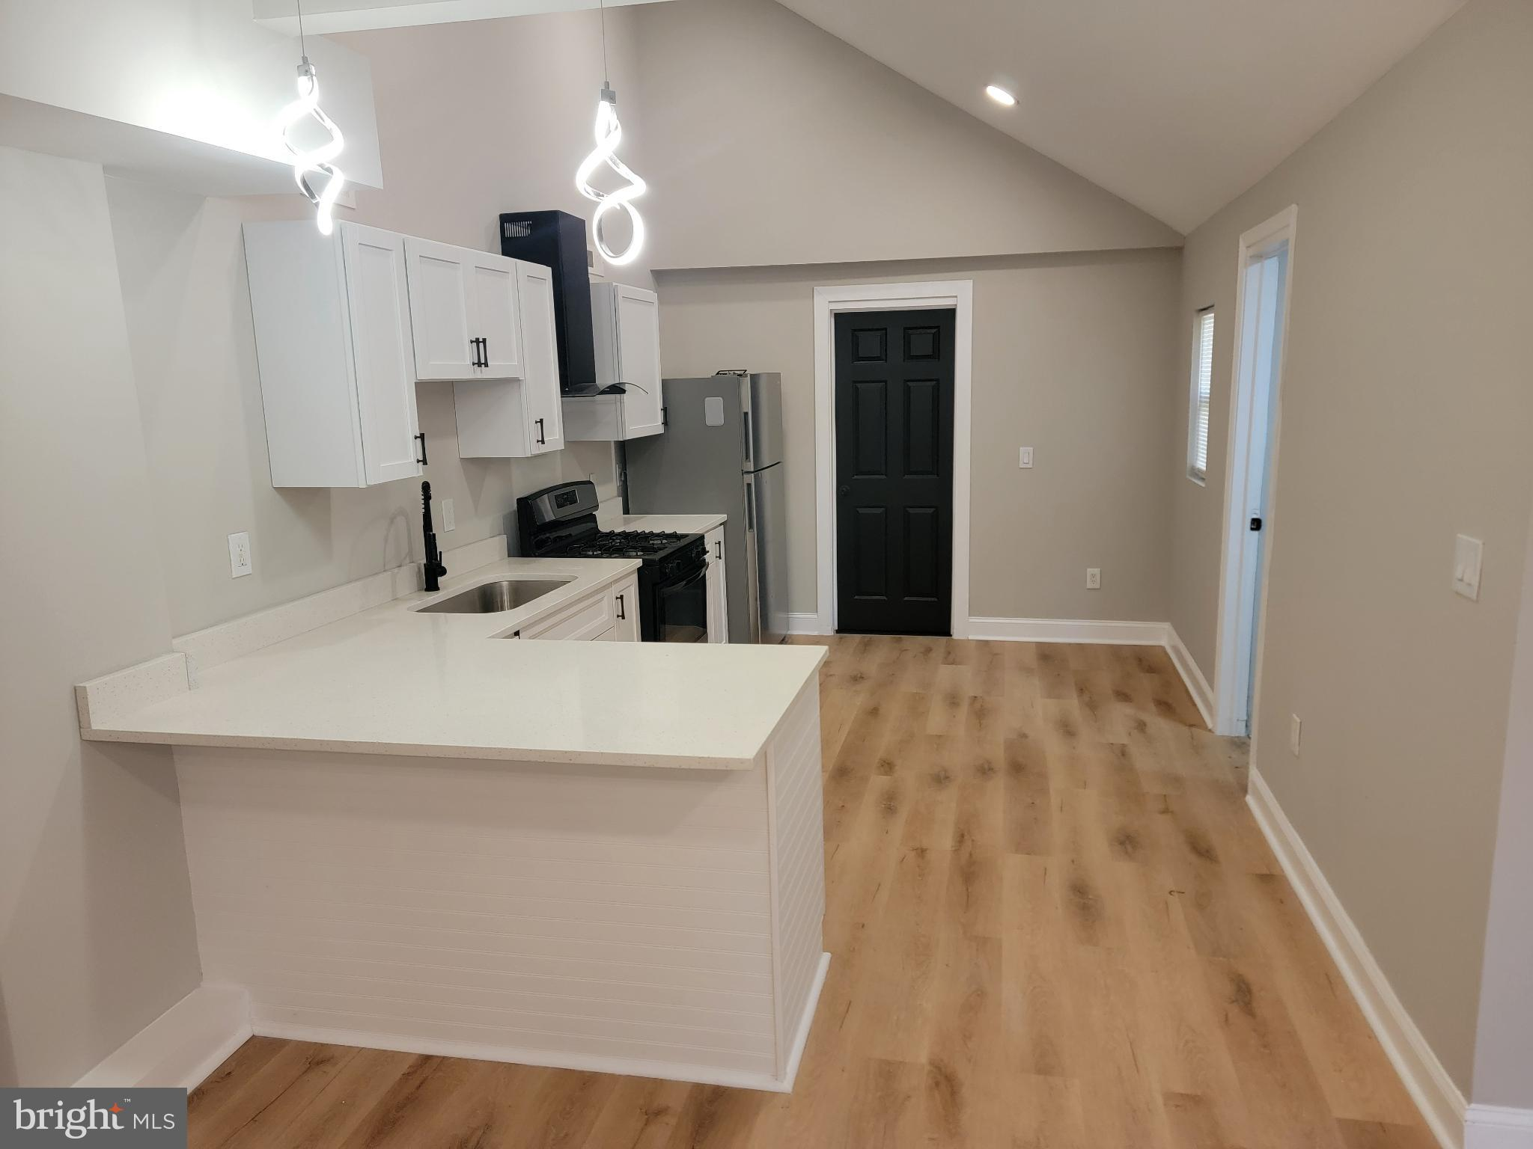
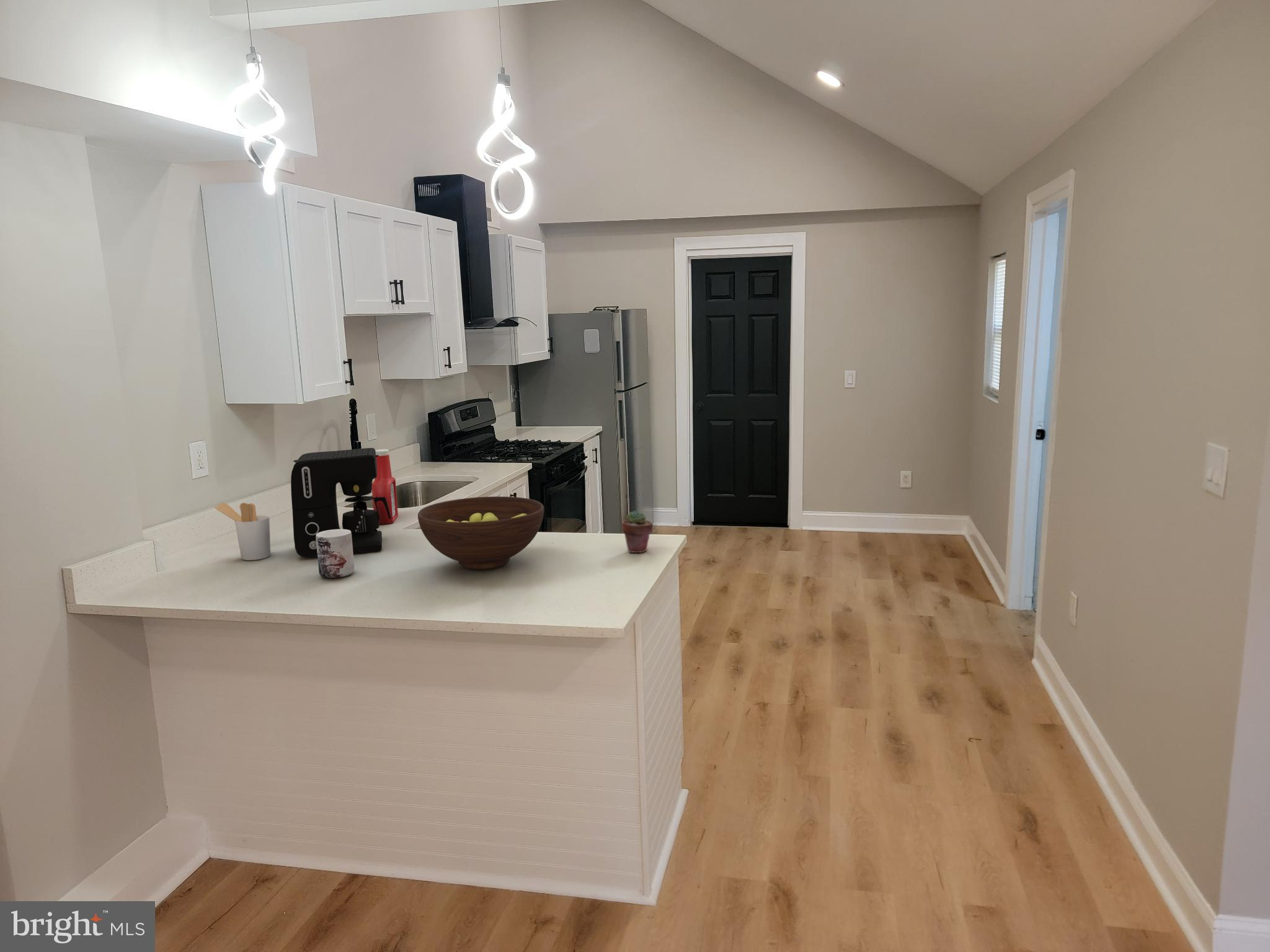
+ mug (332, 553)
+ fruit bowl (482, 536)
+ utensil holder (244, 529)
+ coffee maker (345, 501)
+ soap bottle (384, 485)
+ potted succulent (637, 530)
